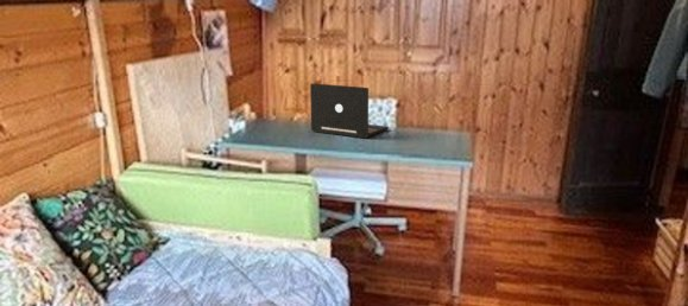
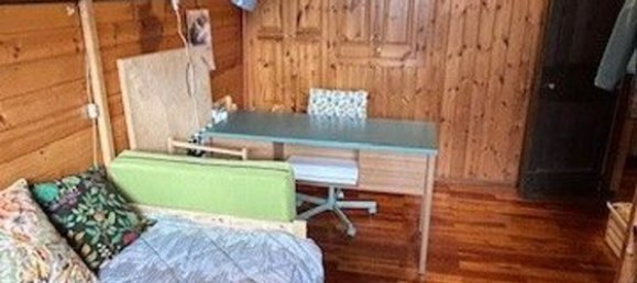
- laptop (349, 107)
